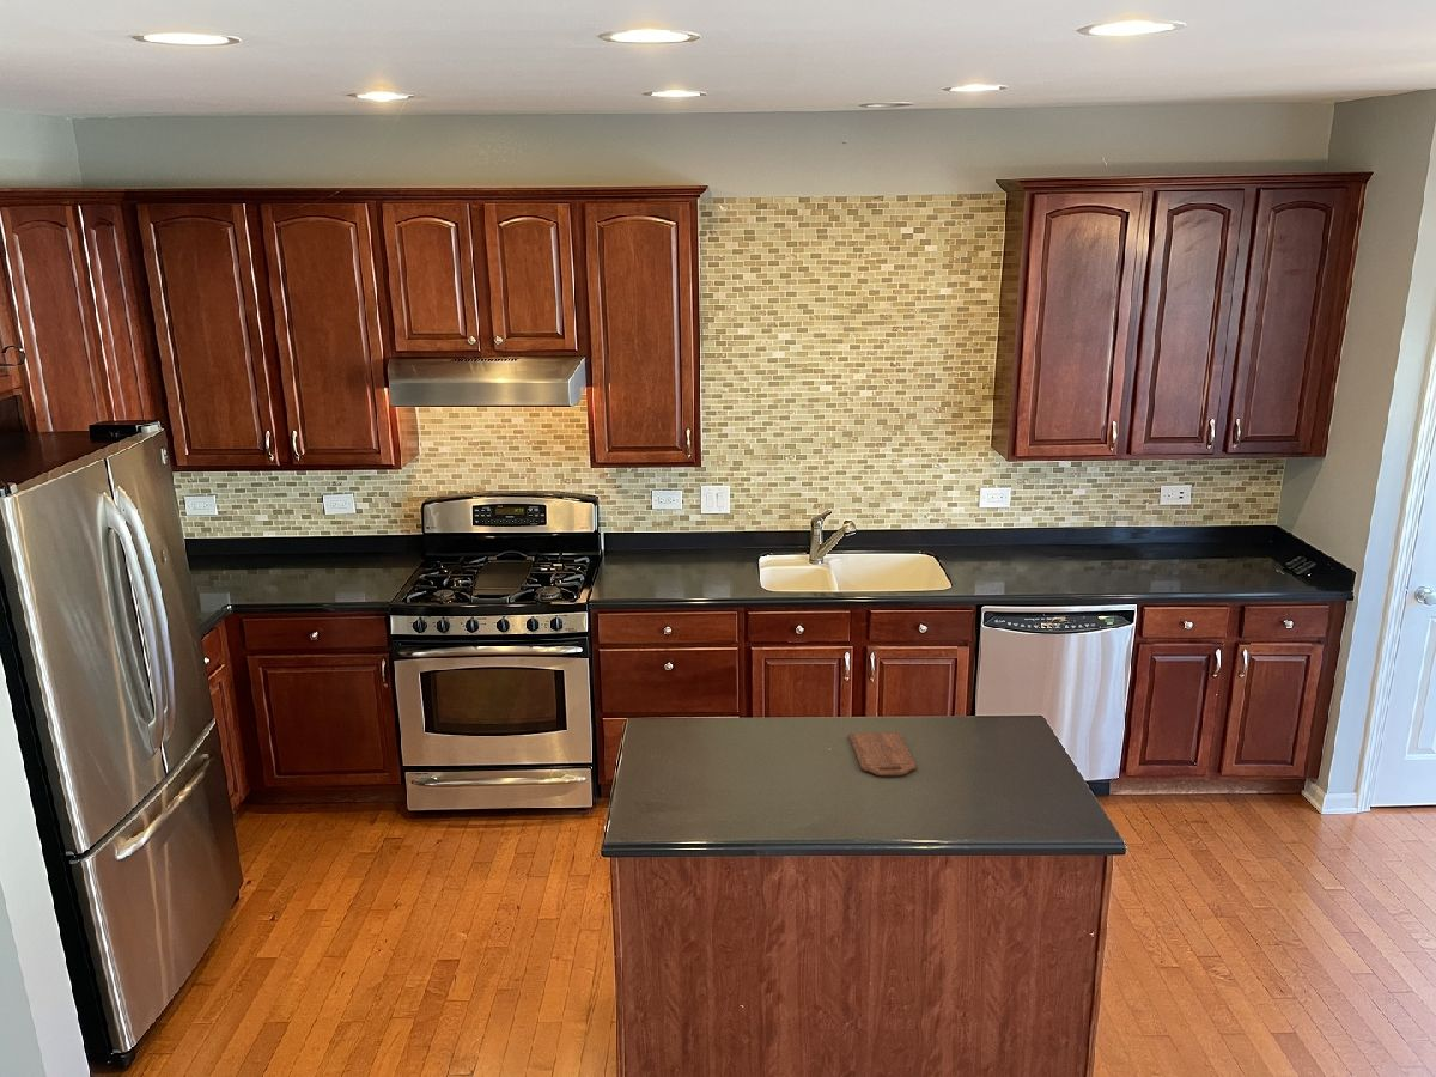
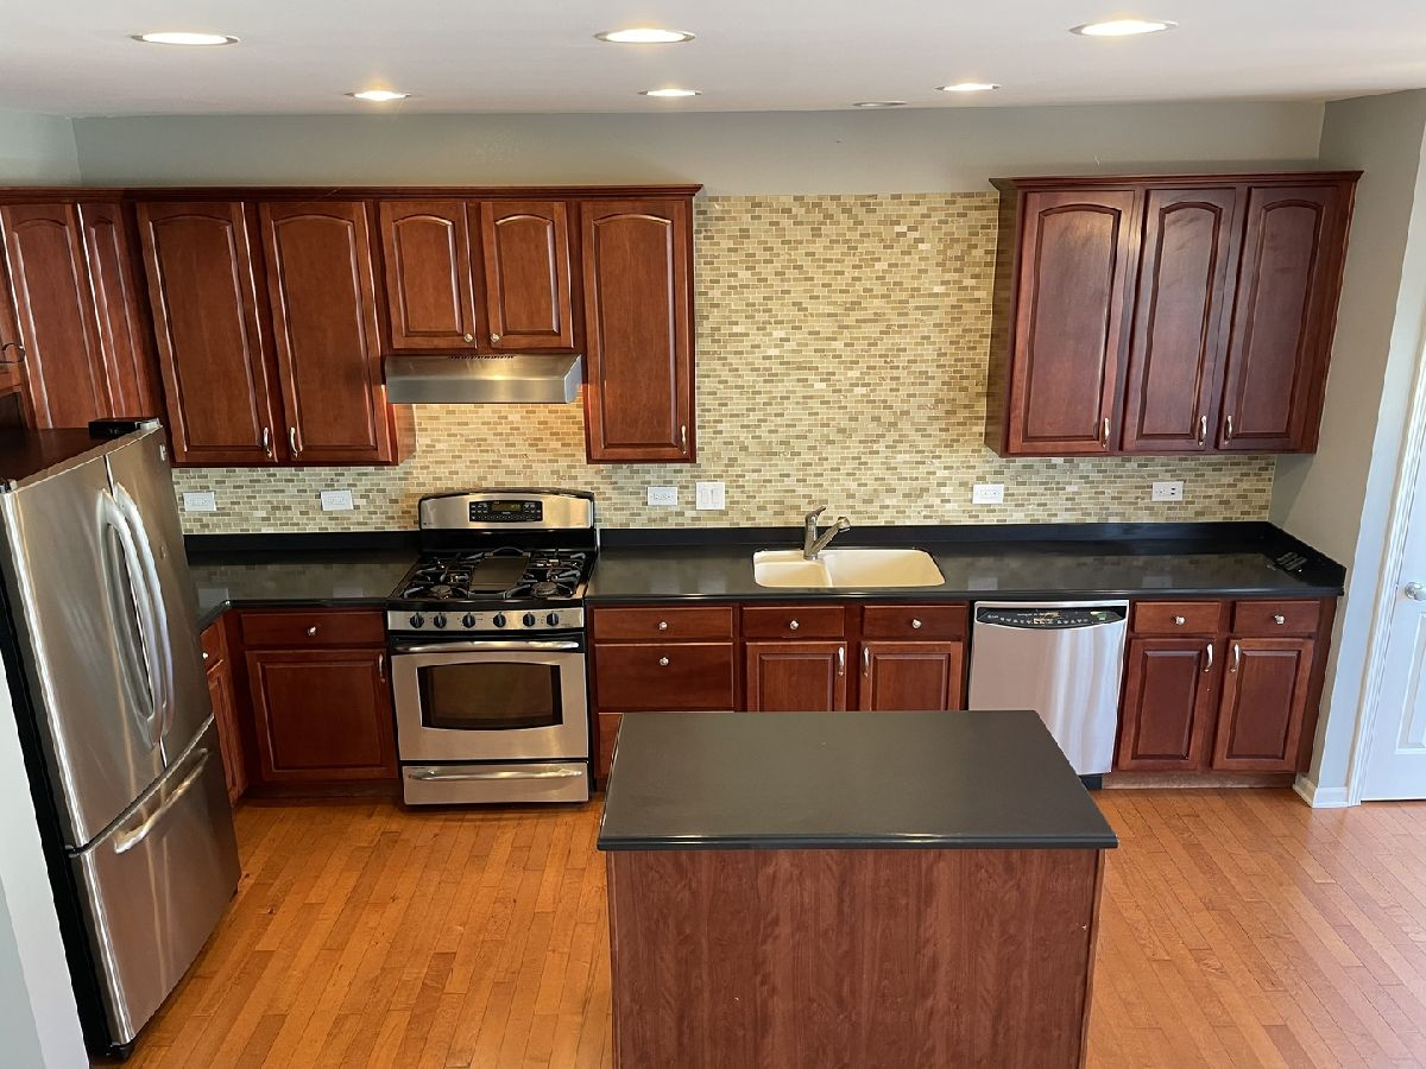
- cutting board (882, 753)
